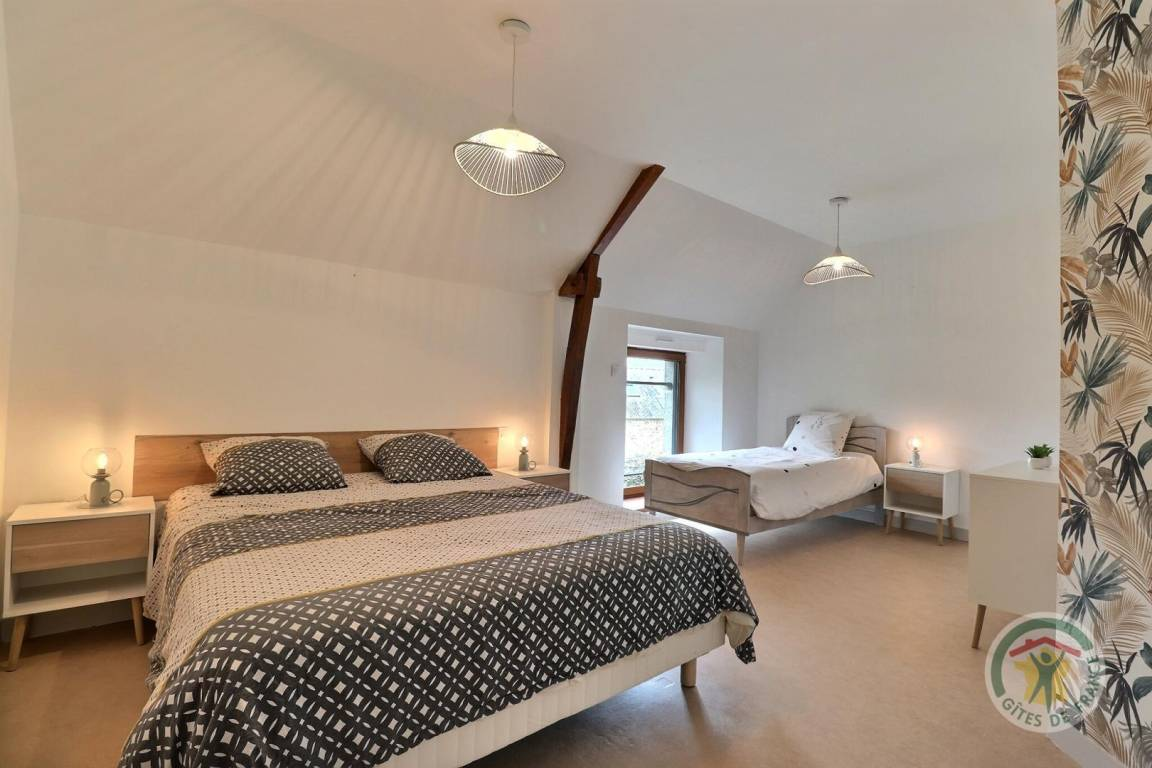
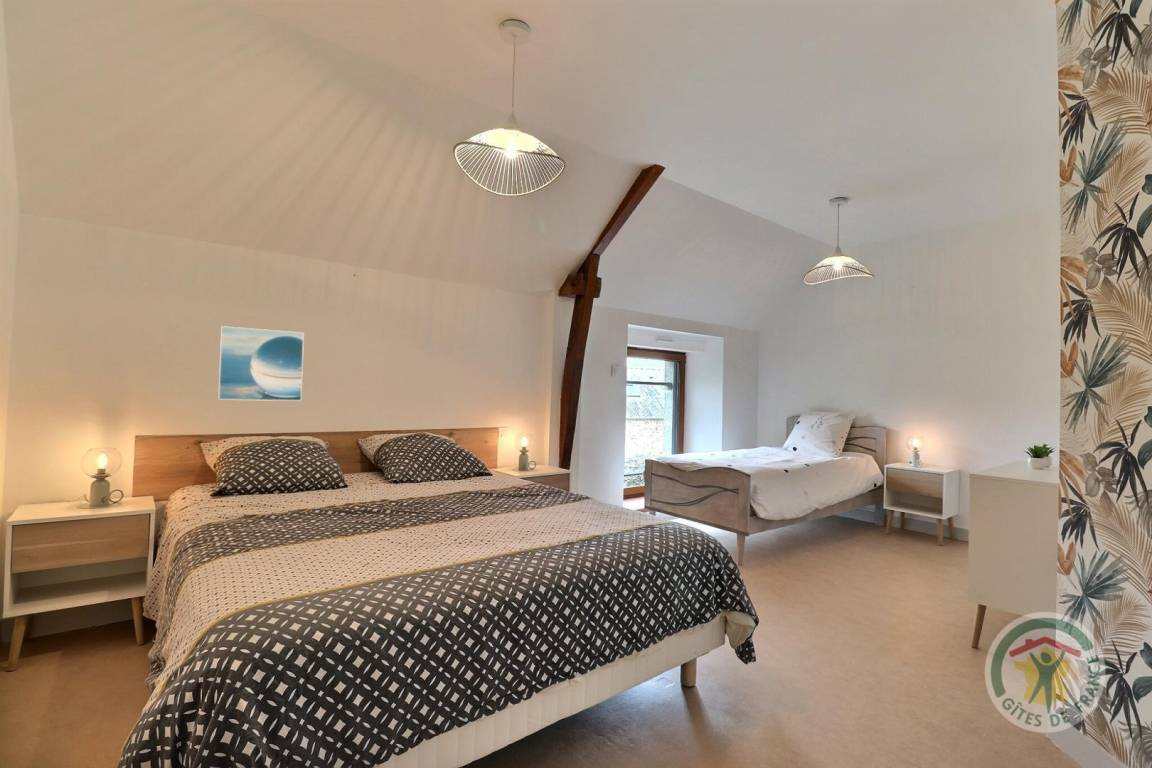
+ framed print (262, 364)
